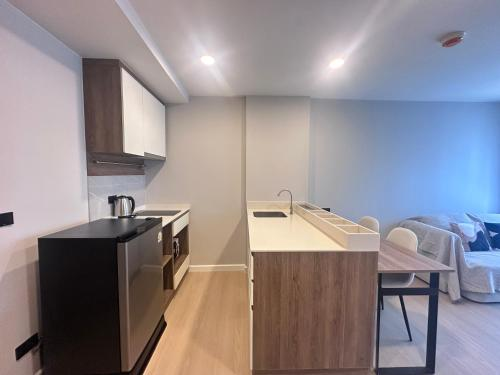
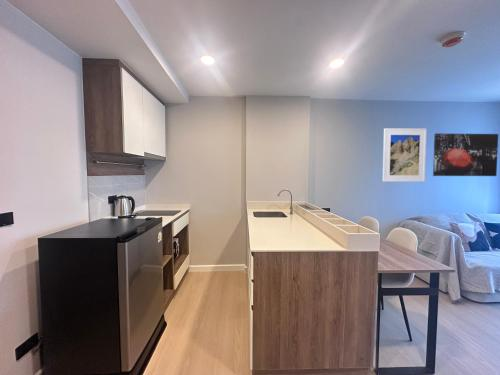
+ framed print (404, 155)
+ wall art (465, 155)
